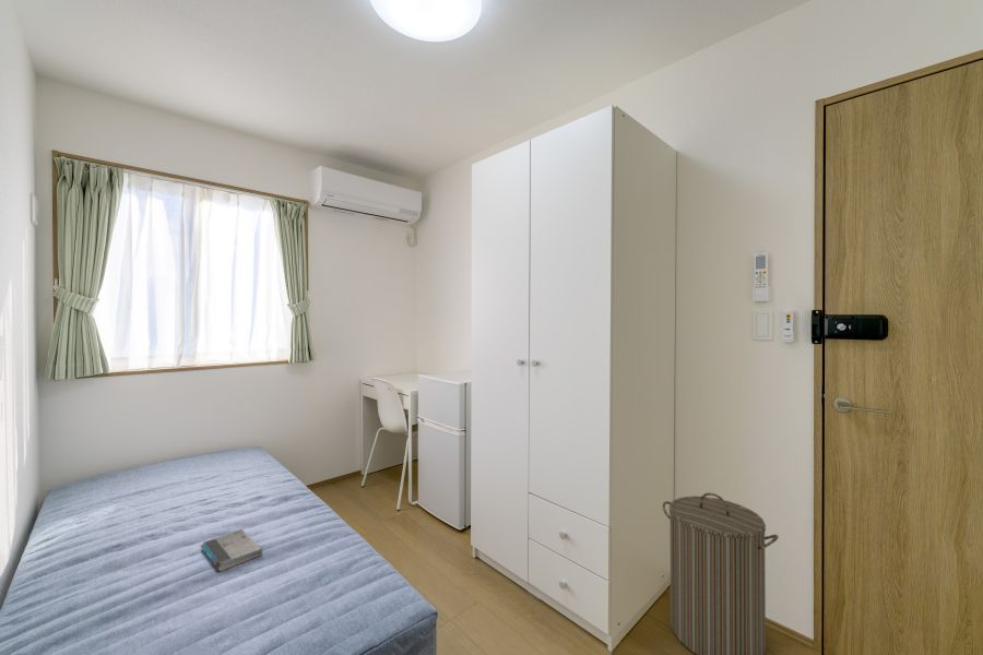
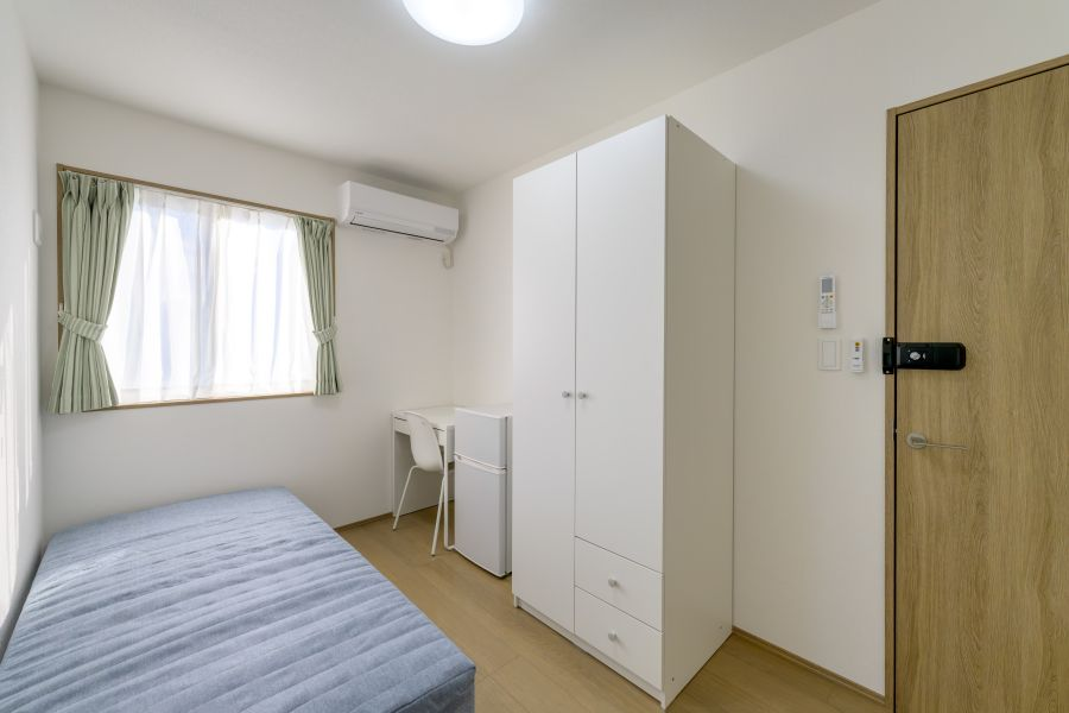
- book (230, 548)
- laundry hamper (714, 563)
